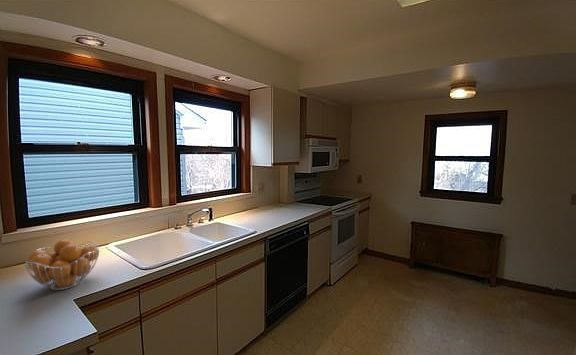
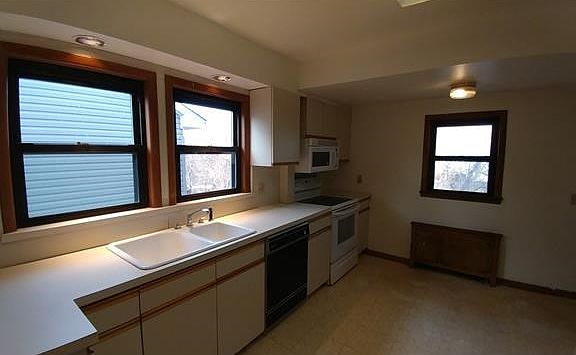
- fruit basket (65, 263)
